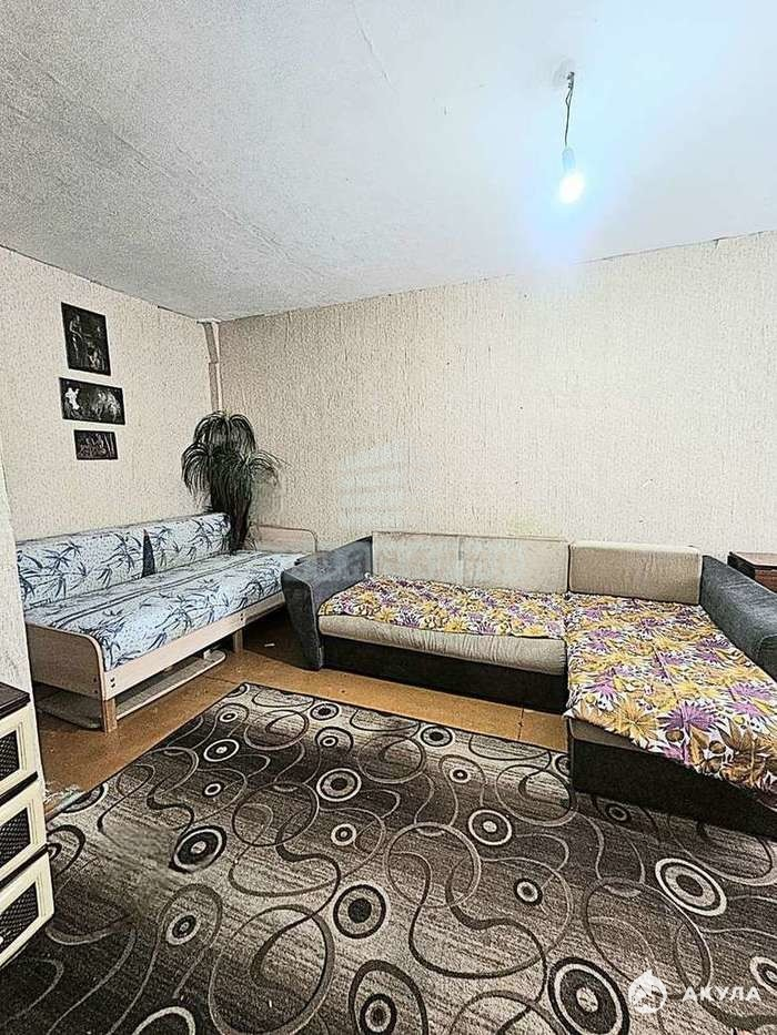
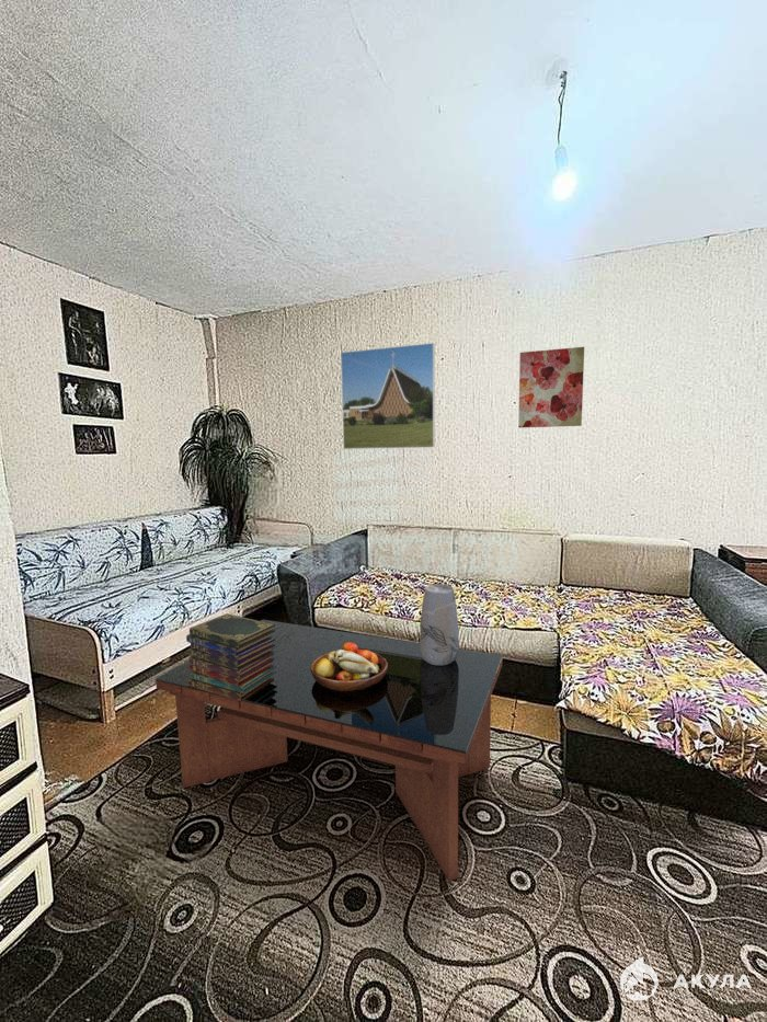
+ coffee table (336, 722)
+ book stack (232, 654)
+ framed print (387, 399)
+ wall art (550, 388)
+ fruit bowl (350, 661)
+ vase (438, 622)
